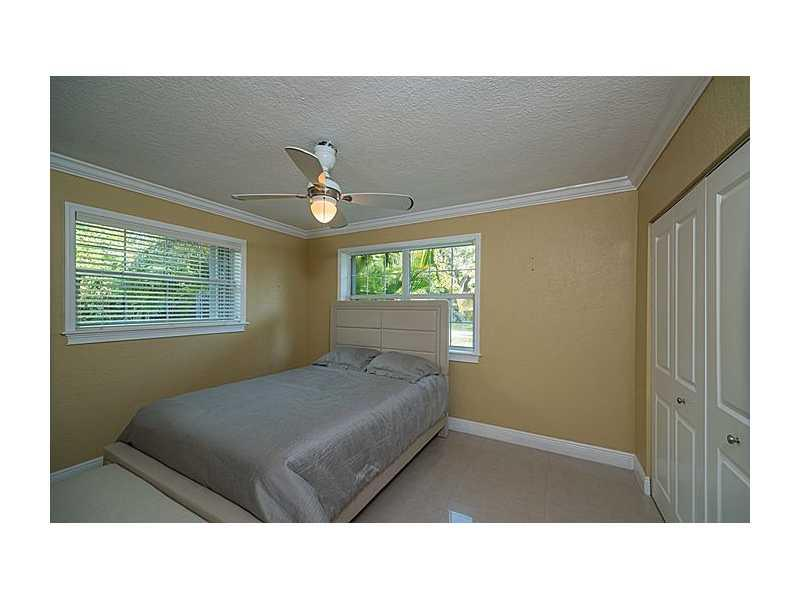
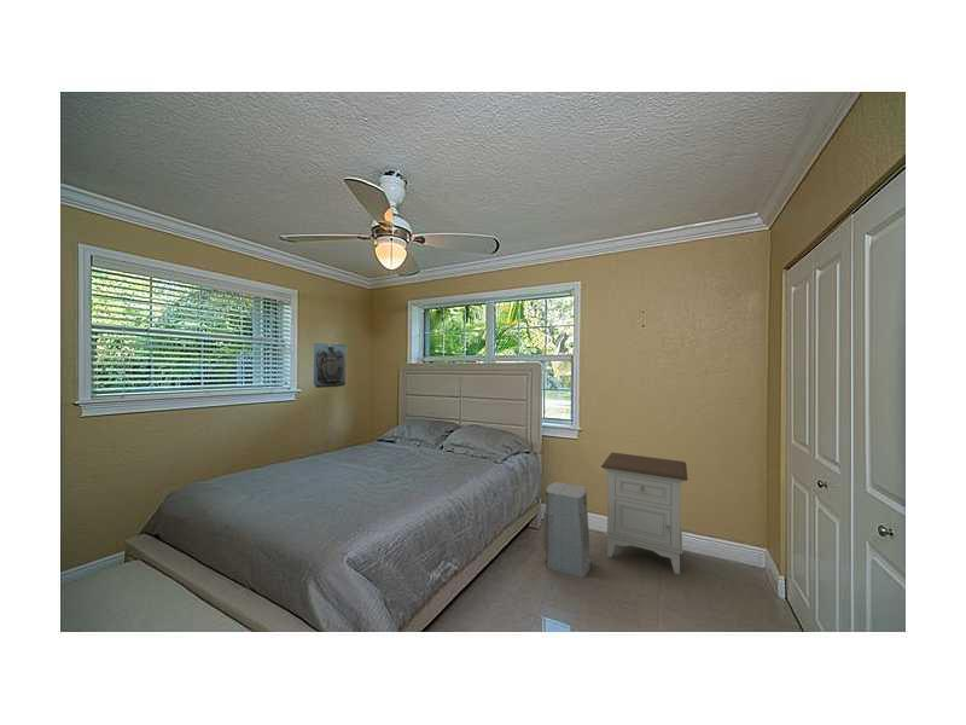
+ nightstand (644, 509)
+ air purifier (566, 526)
+ wall sculpture (331, 365)
